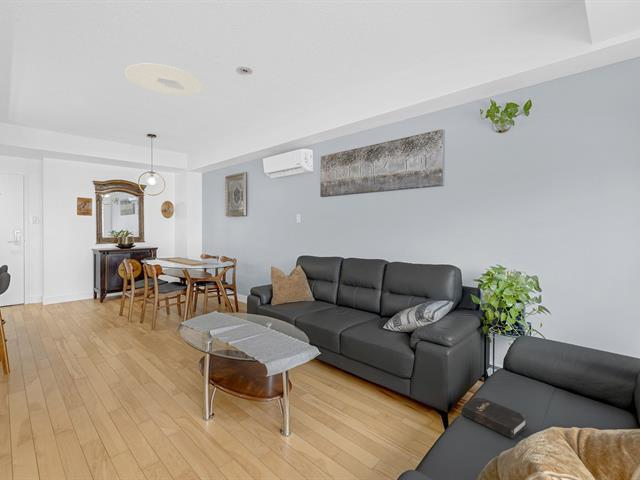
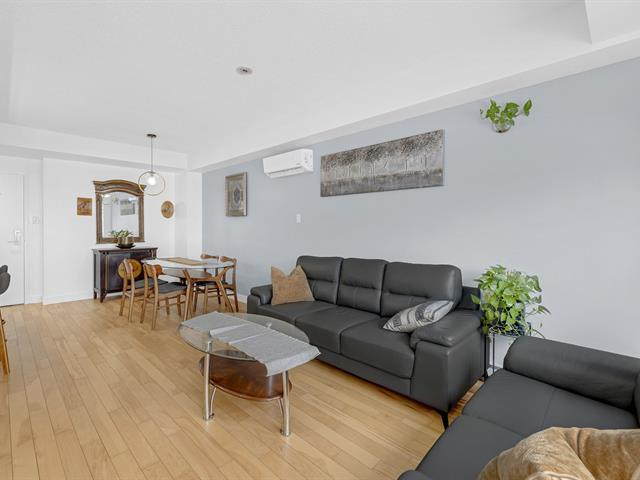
- hardback book (493, 415)
- ceiling light (165, 77)
